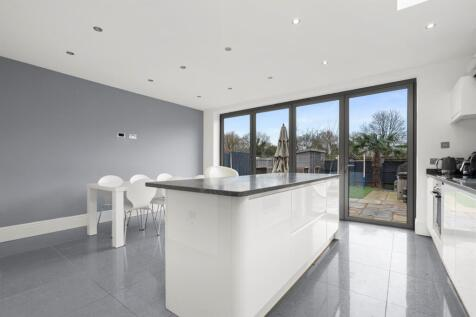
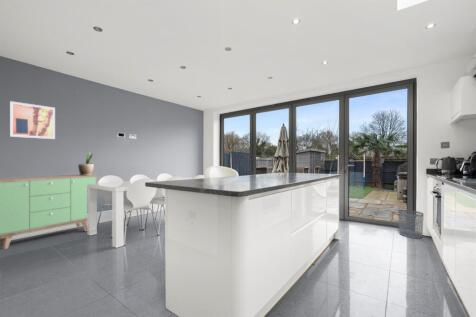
+ sideboard (47, 207)
+ waste bin (410, 223)
+ wall art (33, 121)
+ potted plant (86, 163)
